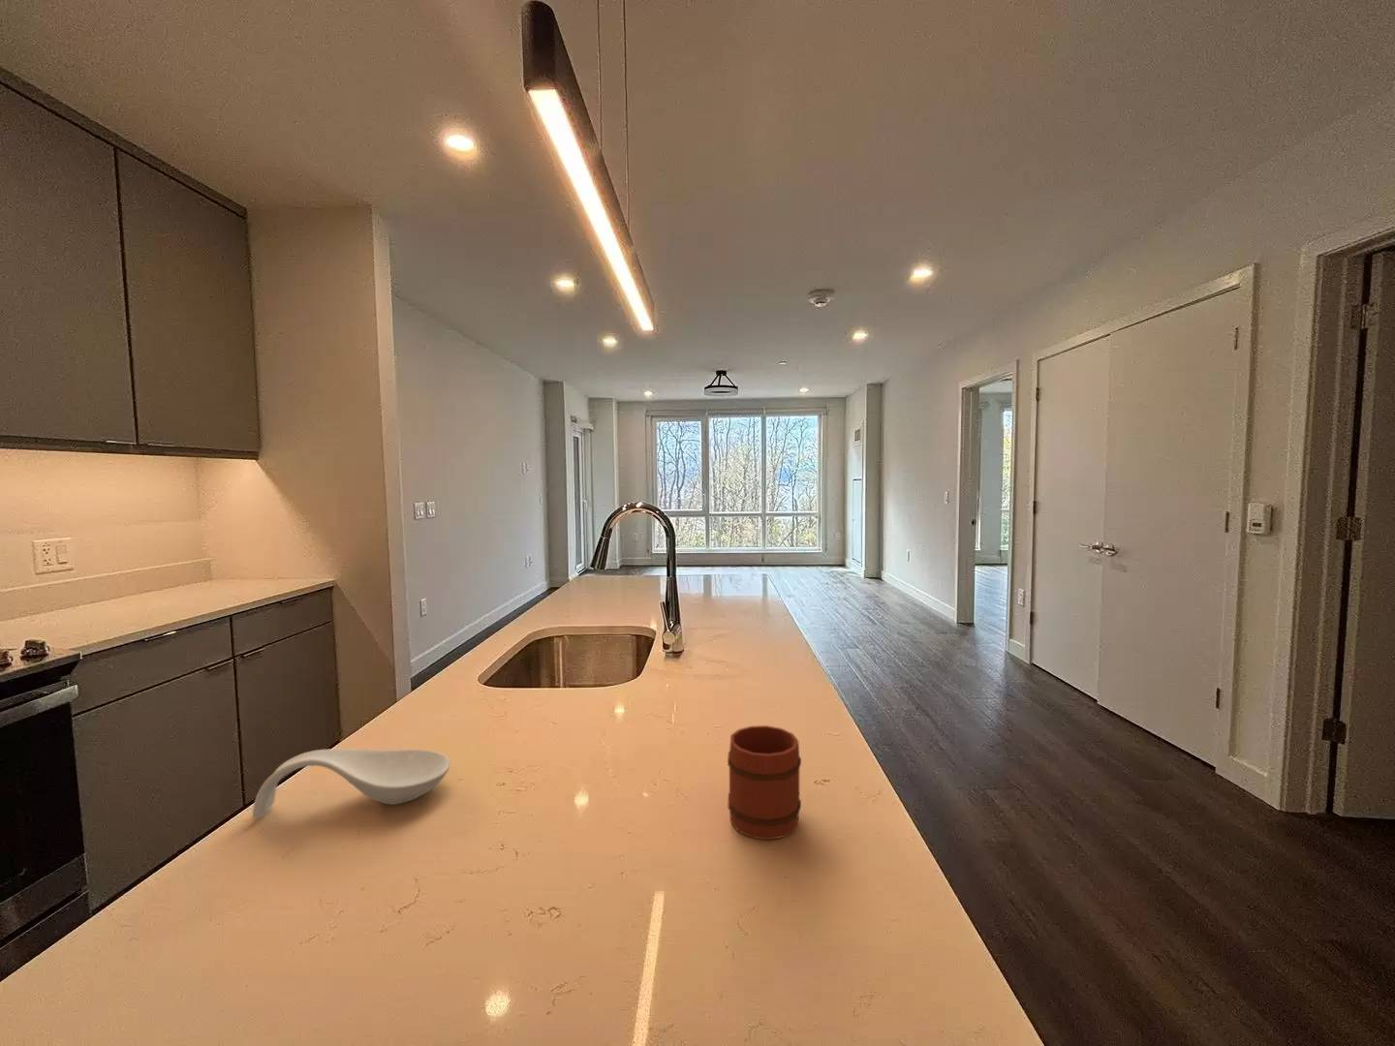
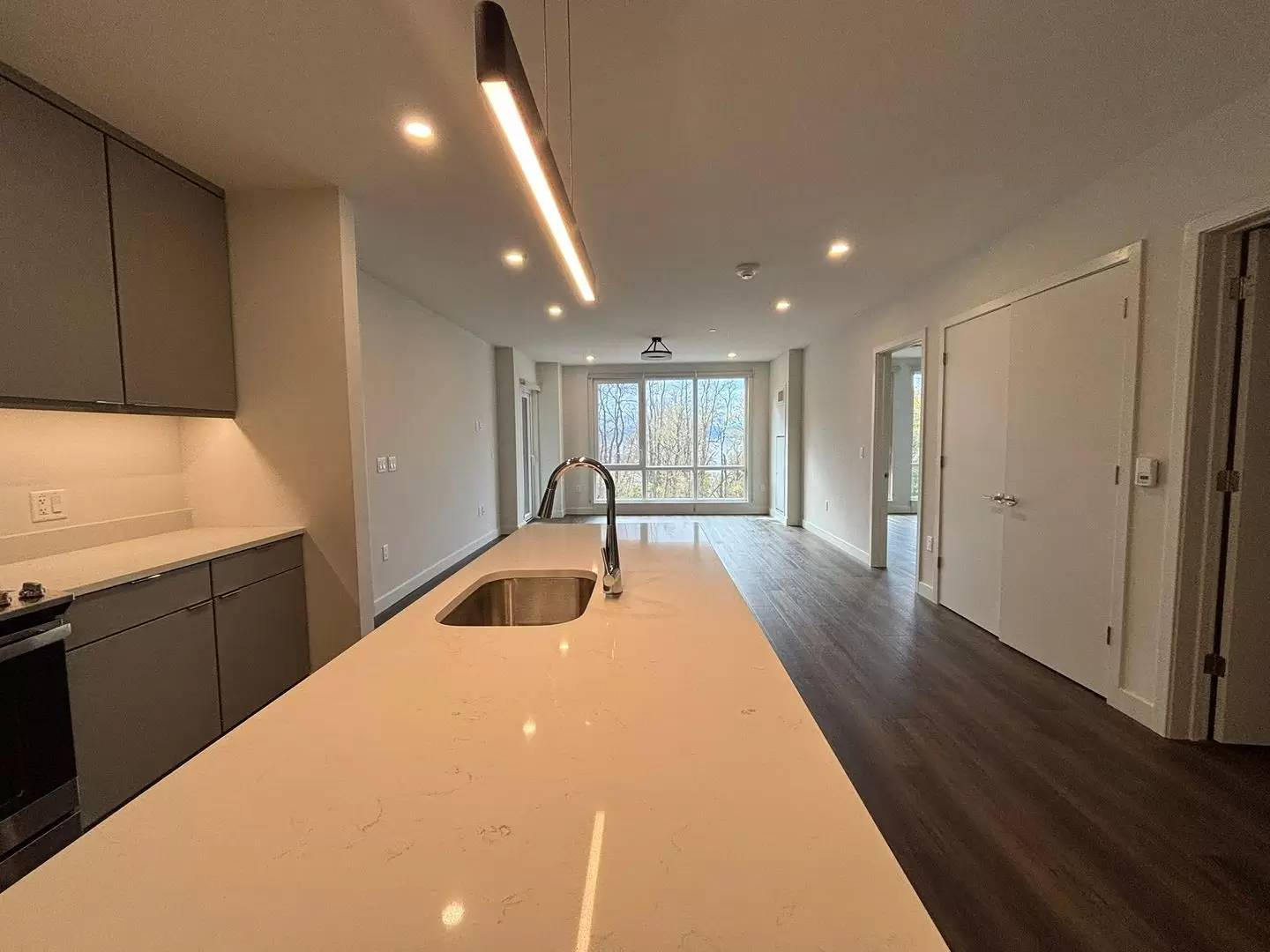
- mug (759, 774)
- spoon rest (357, 775)
